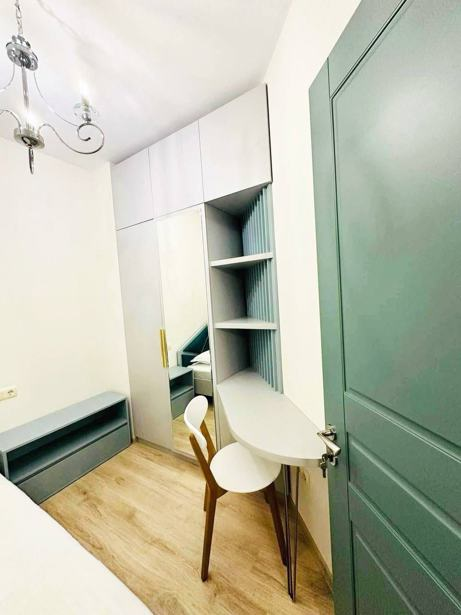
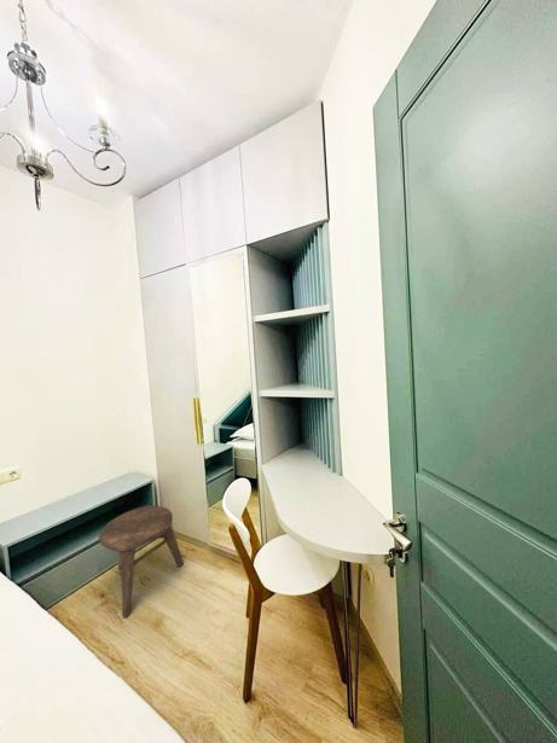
+ stool (146, 552)
